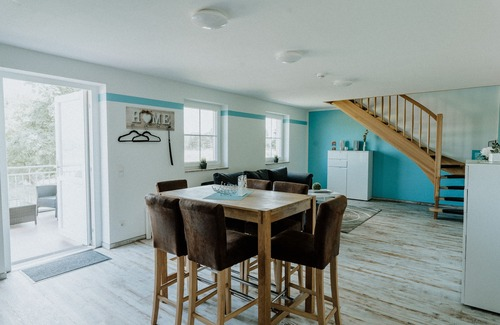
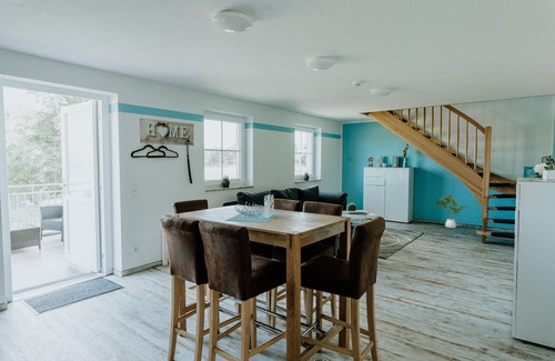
+ house plant (450, 211)
